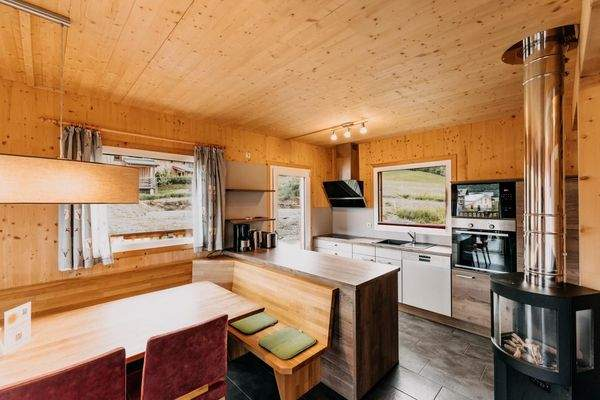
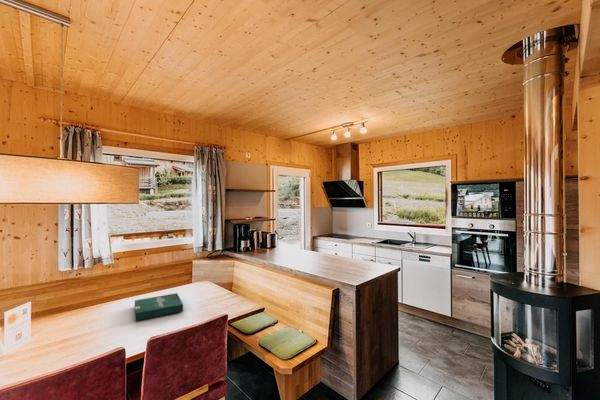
+ pizza box (158, 305)
